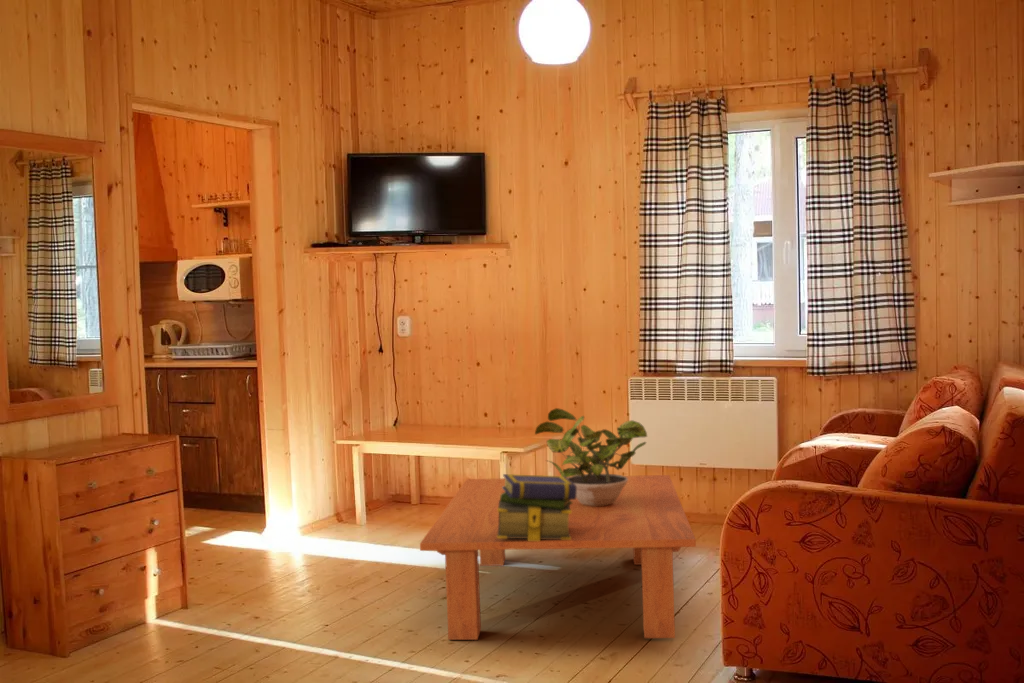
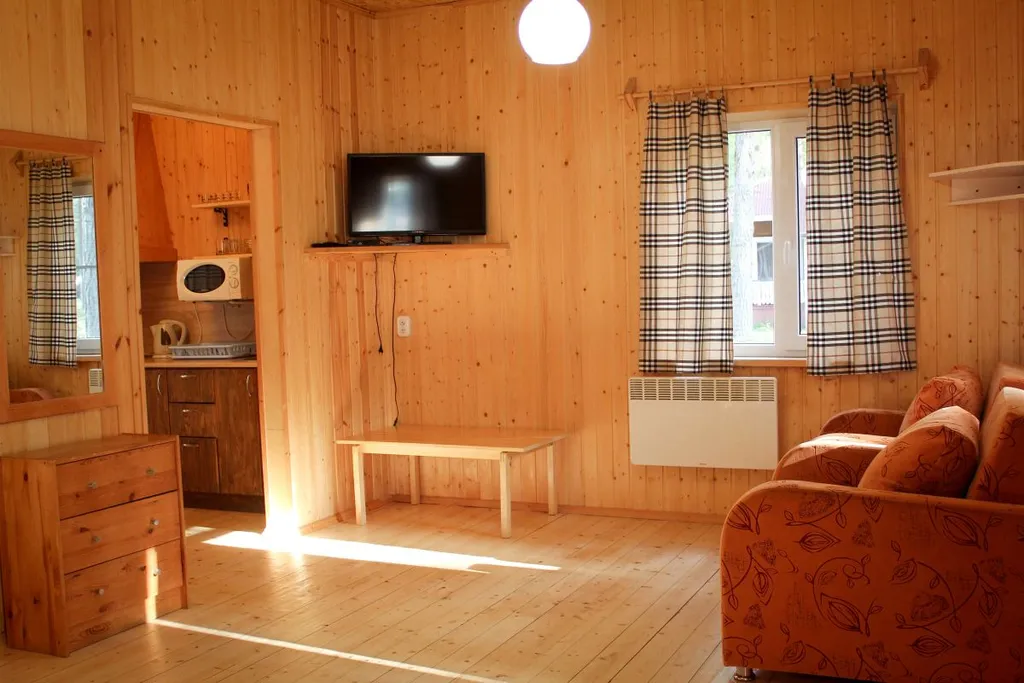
- potted plant (590, 456)
- stack of books (536, 504)
- coffee table (563, 548)
